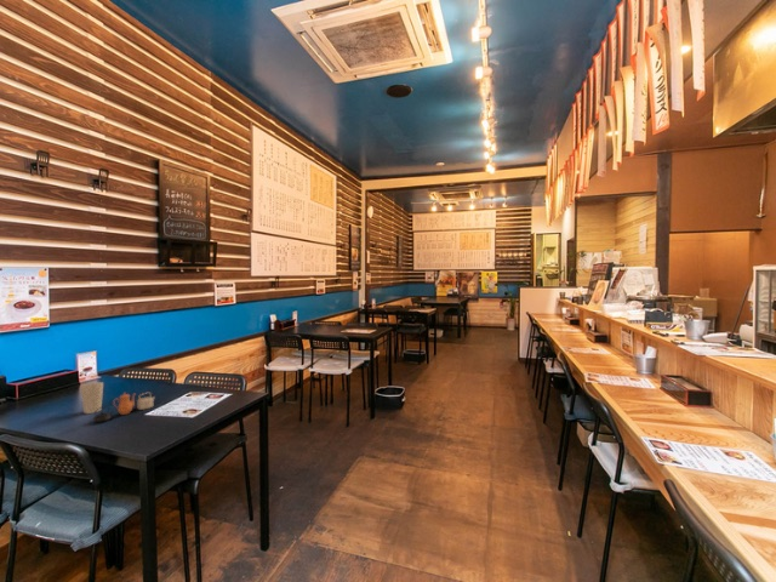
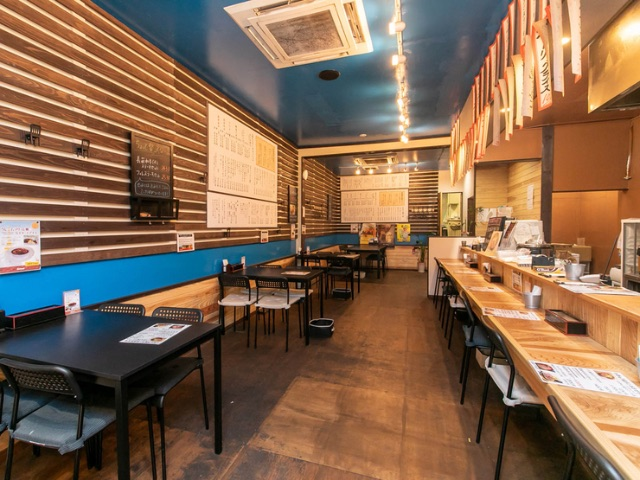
- cup (92, 396)
- teapot (126, 403)
